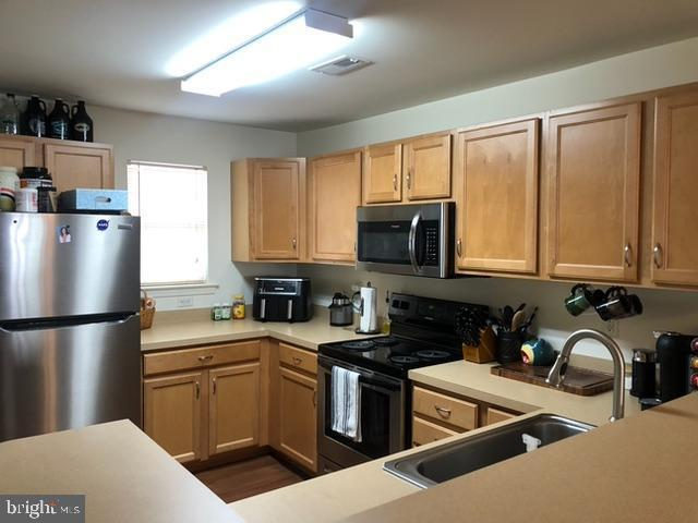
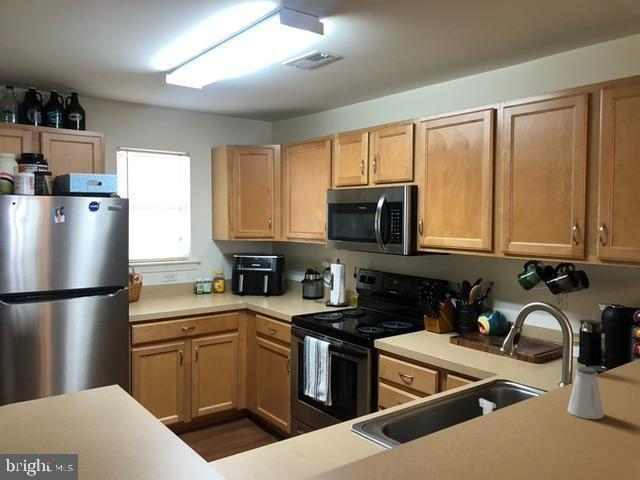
+ saltshaker (586, 391)
